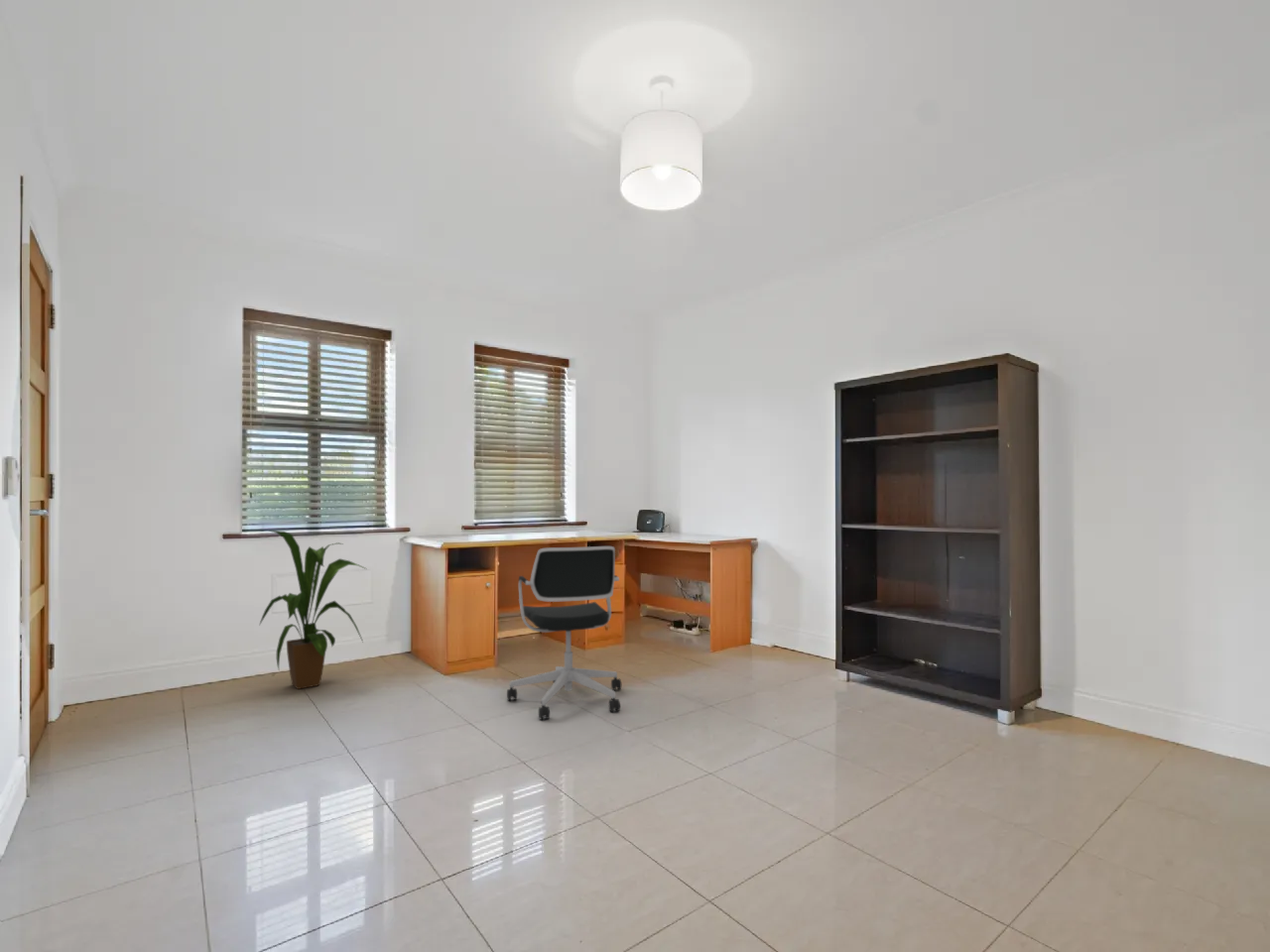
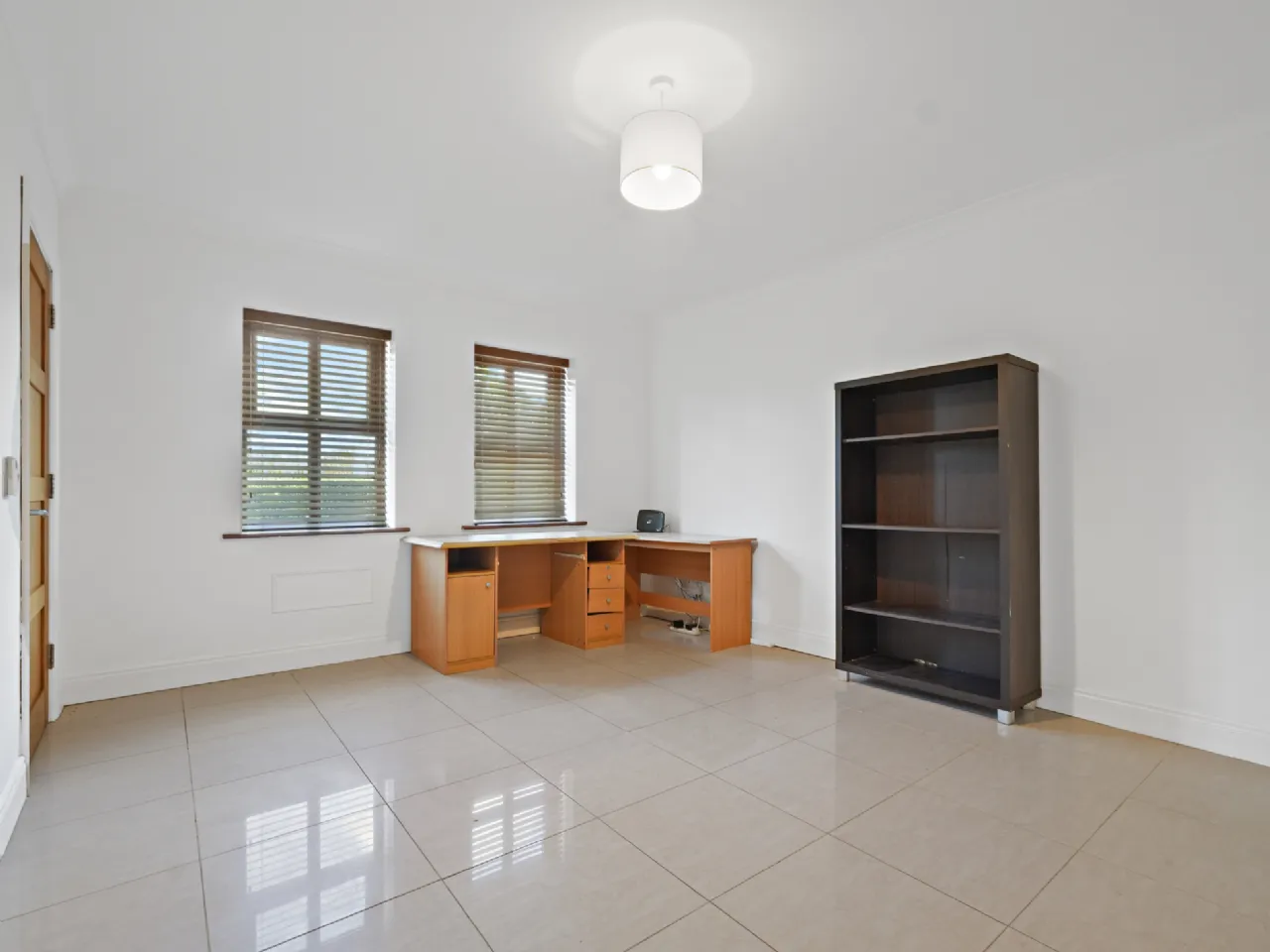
- house plant (323, 606)
- office chair (568, 620)
